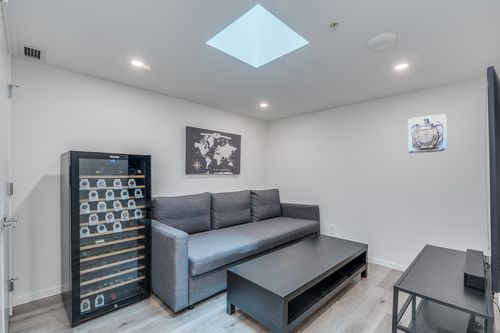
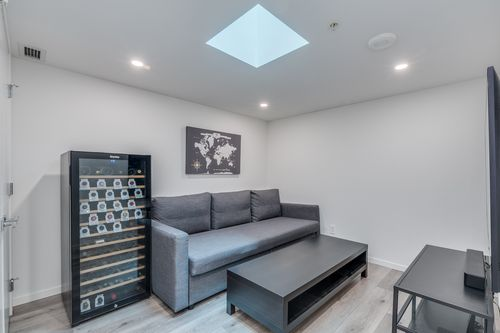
- wall sculpture (426, 134)
